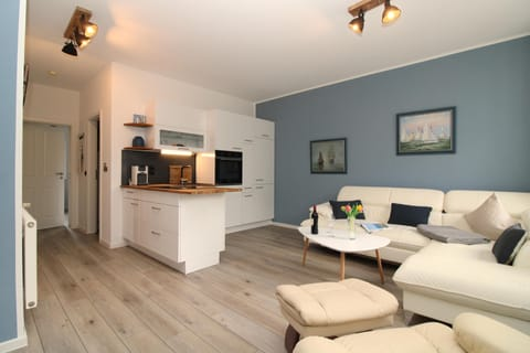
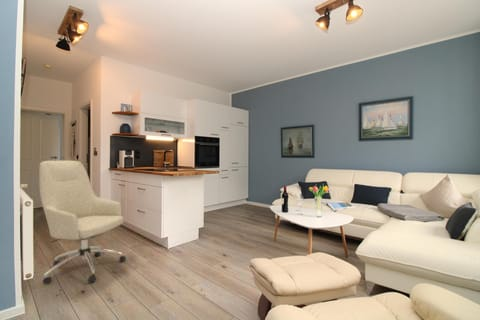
+ chair (81, 214)
